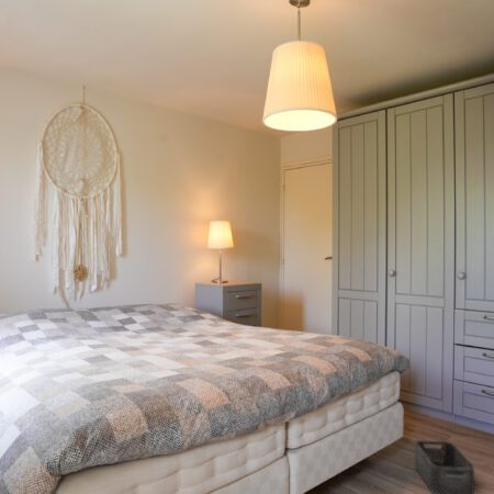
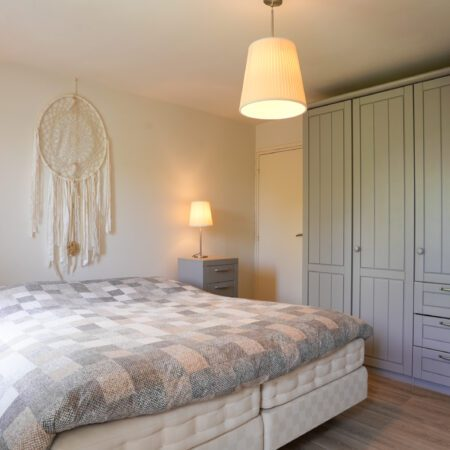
- storage bin (442, 467)
